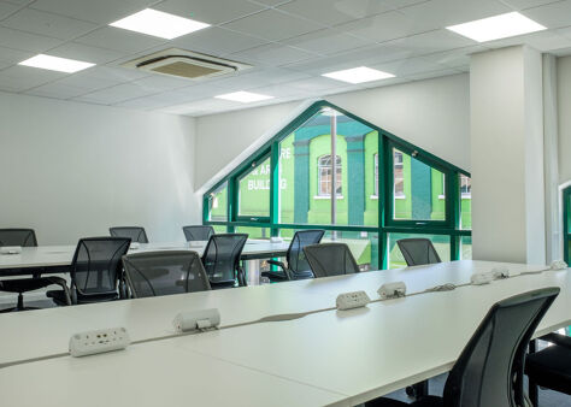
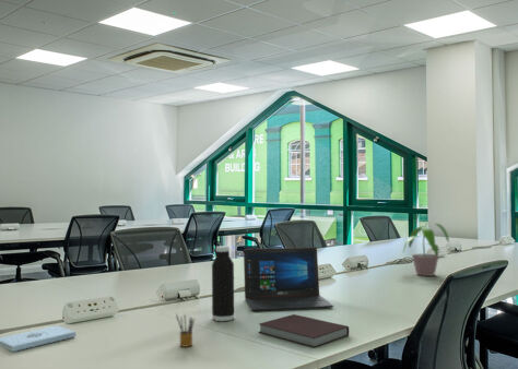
+ potted plant (424, 248)
+ laptop (286, 276)
+ notepad (36, 337)
+ pencil box (185, 329)
+ water bottle (223, 282)
+ notebook (303, 329)
